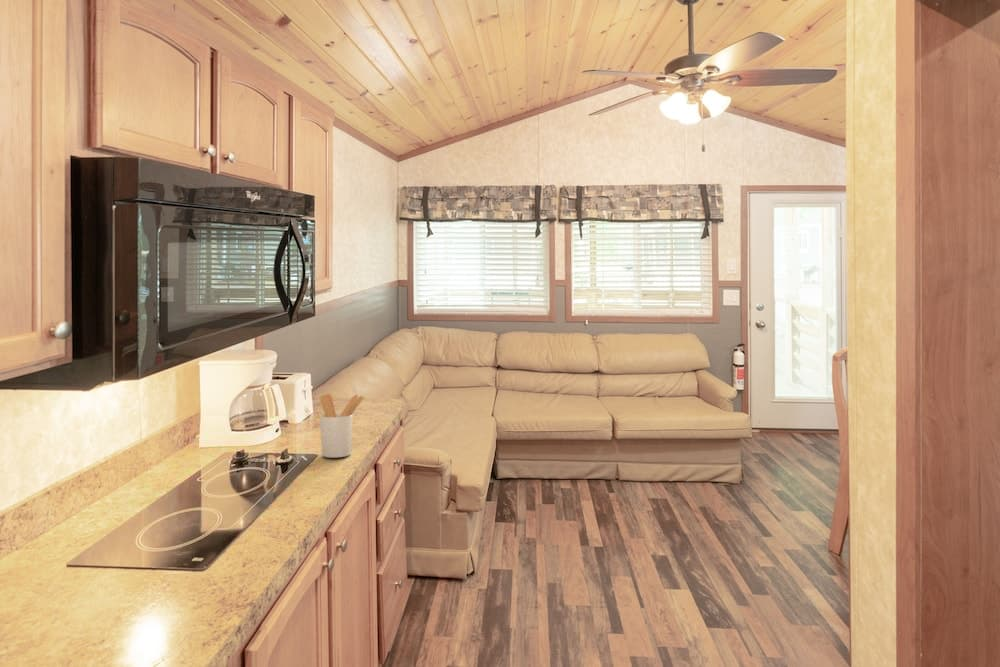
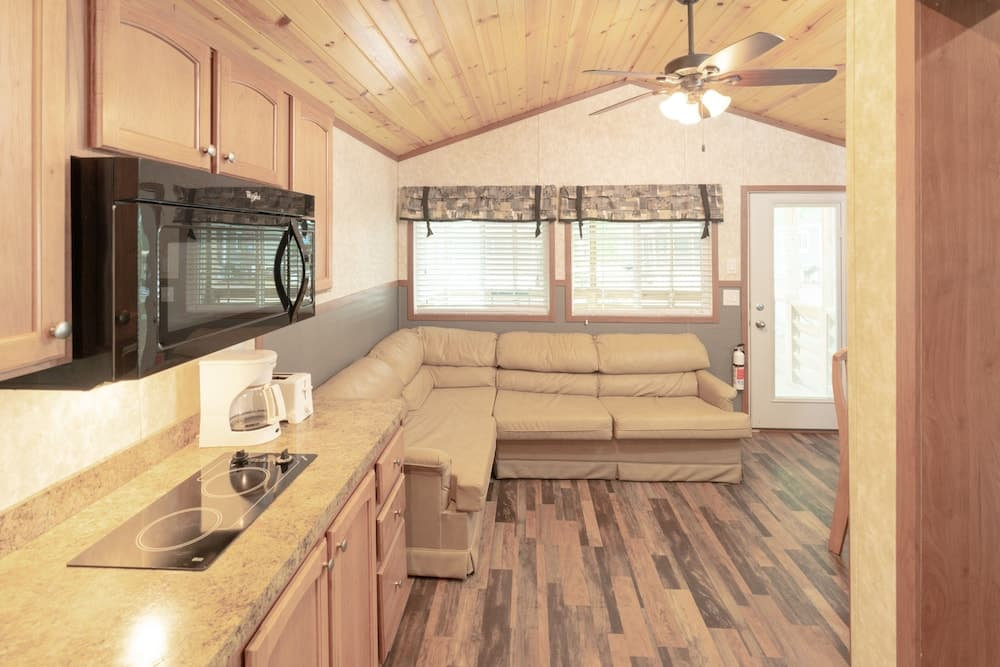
- utensil holder (343, 423)
